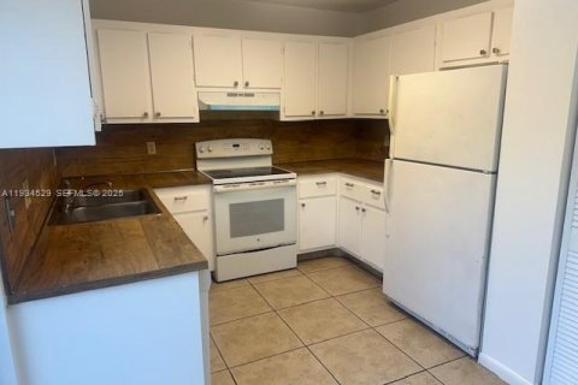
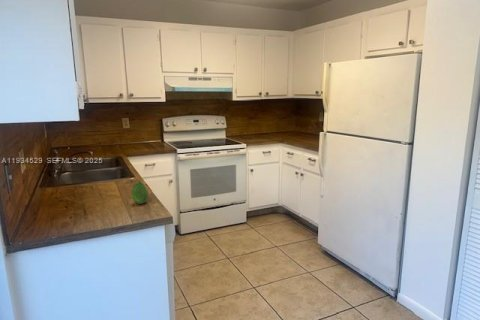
+ fruit (139, 192)
